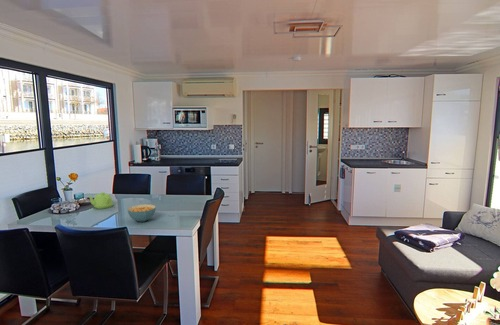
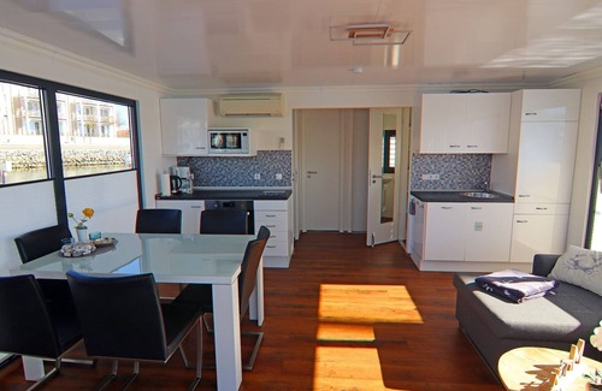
- teapot (99, 200)
- cereal bowl (142, 214)
